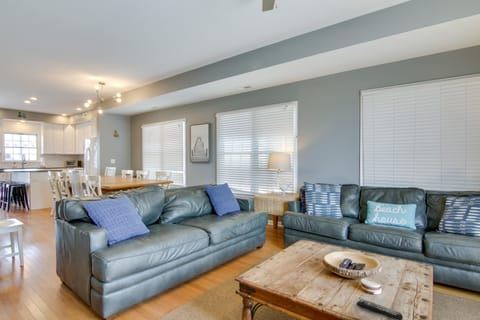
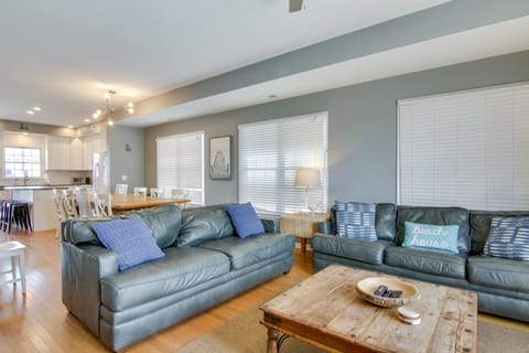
- remote control (378, 308)
